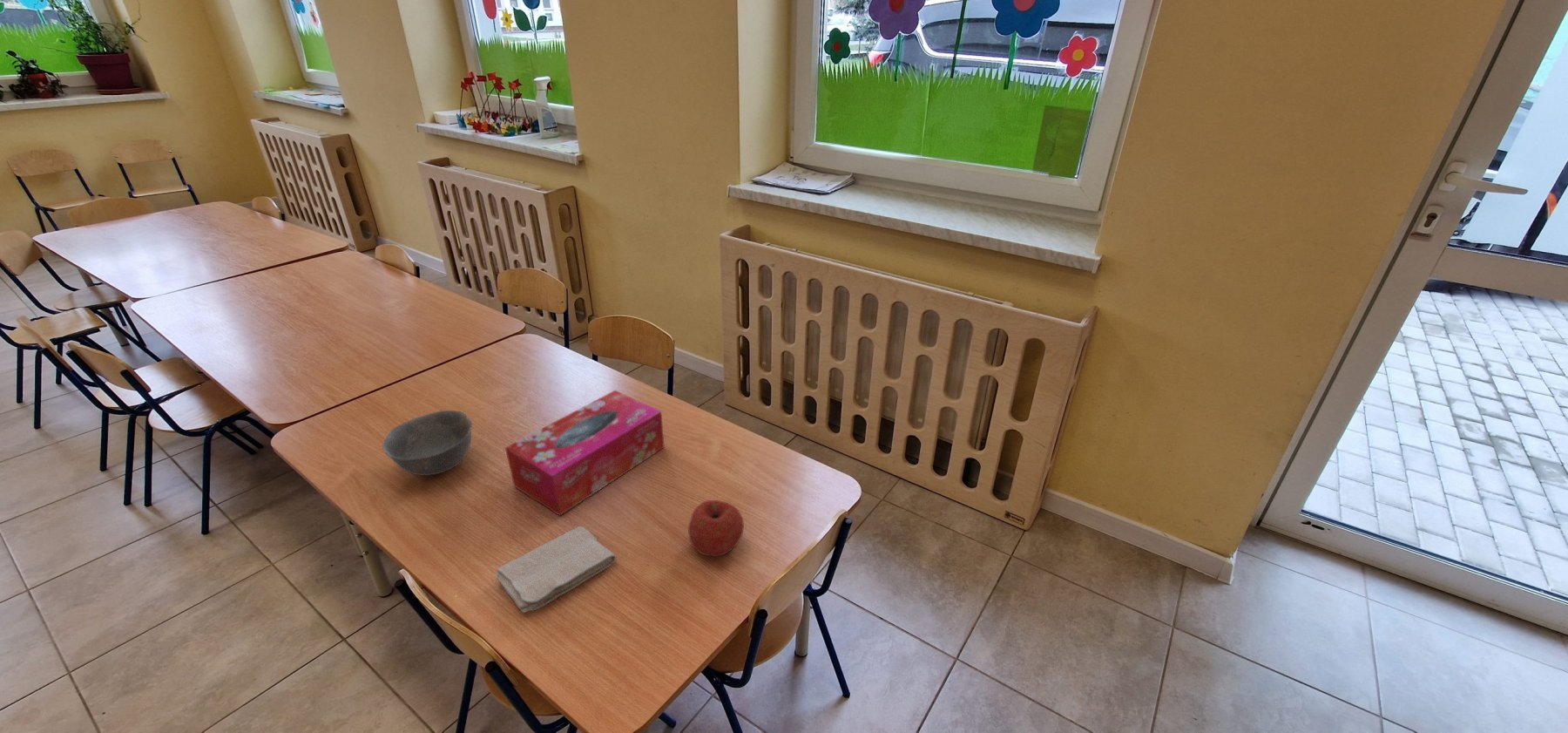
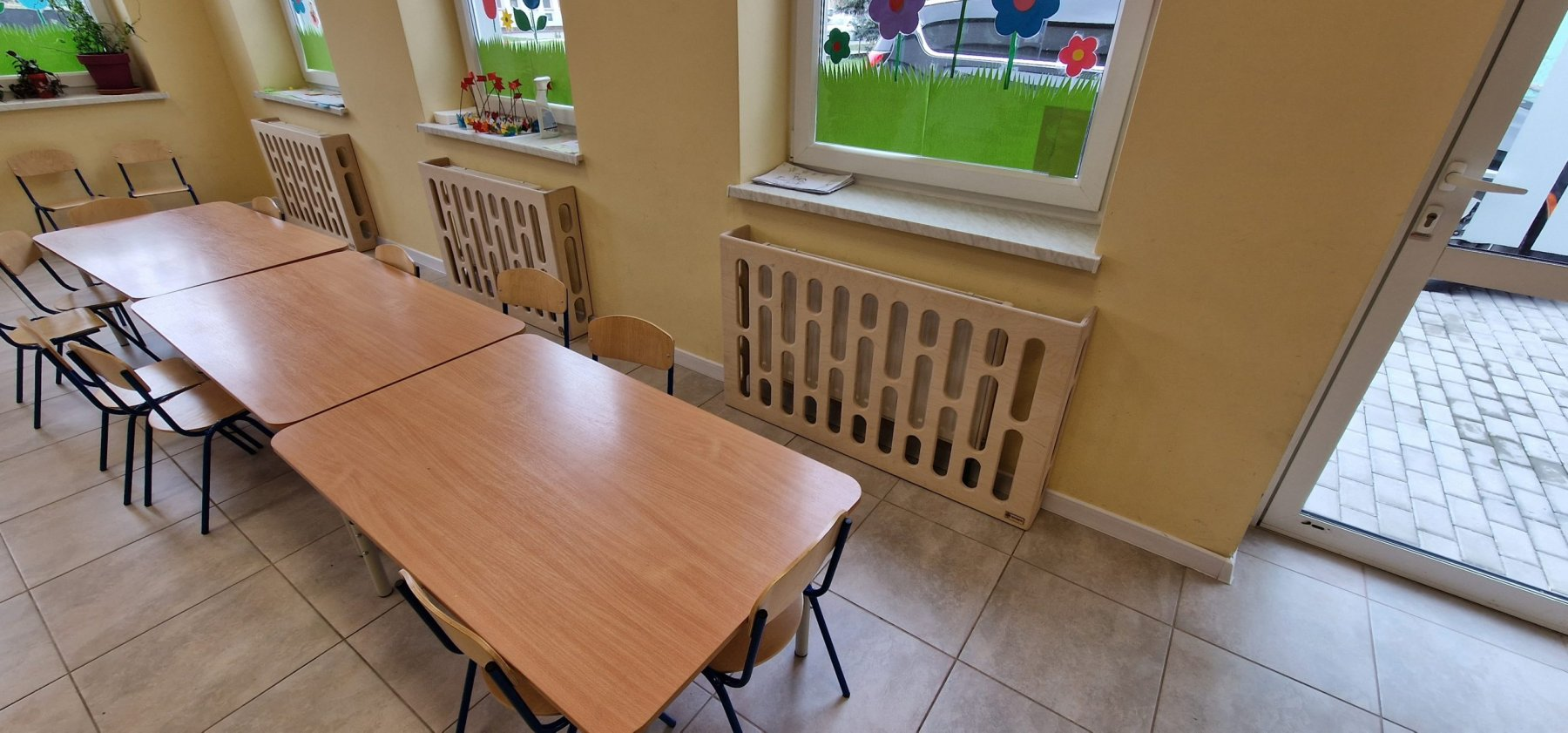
- fruit (714, 524)
- washcloth (555, 566)
- bowl (433, 449)
- tissue box (590, 447)
